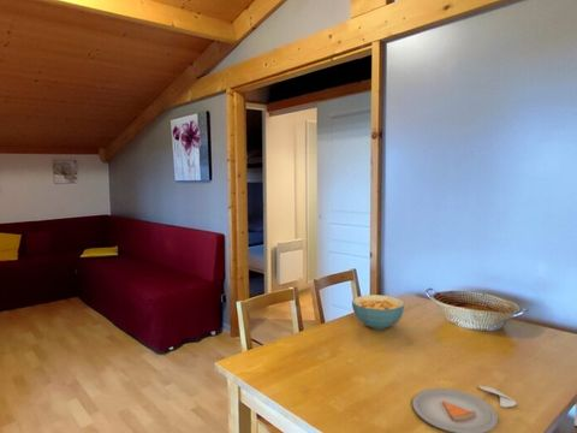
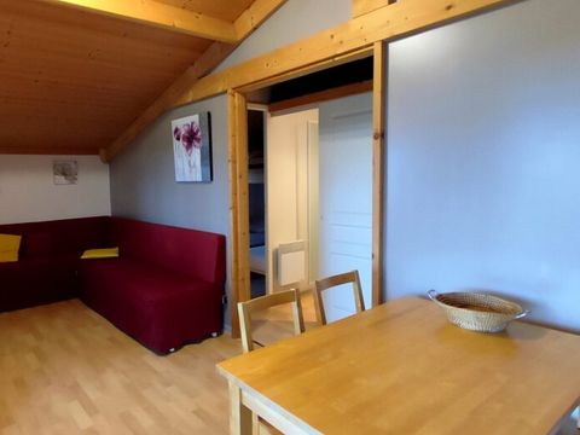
- cereal bowl (377, 314)
- dinner plate (465, 405)
